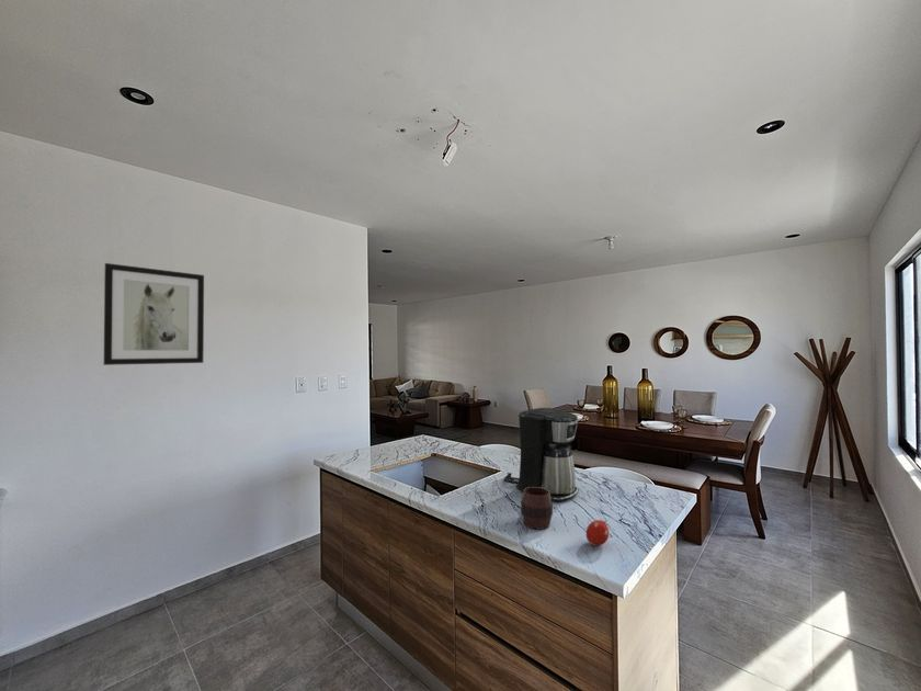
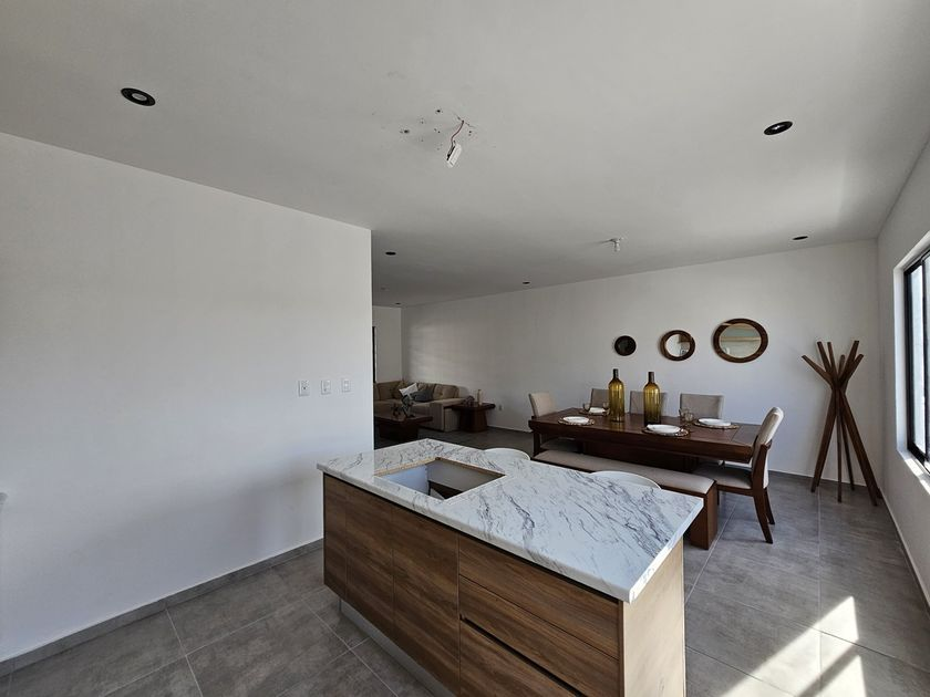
- cup (536, 507)
- wall art (157, 316)
- fruit (598, 531)
- coffee maker (544, 448)
